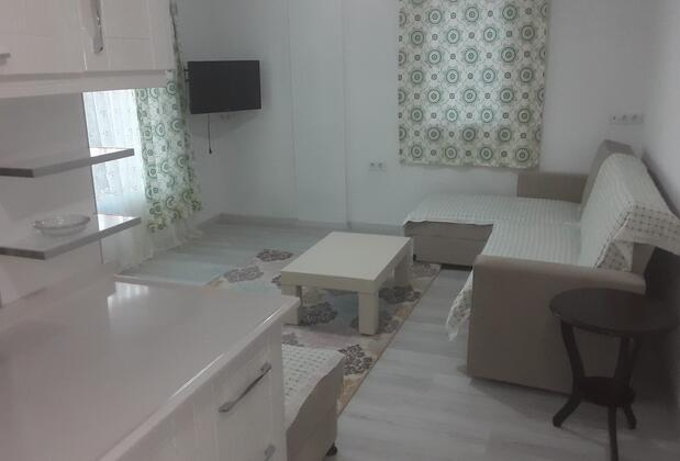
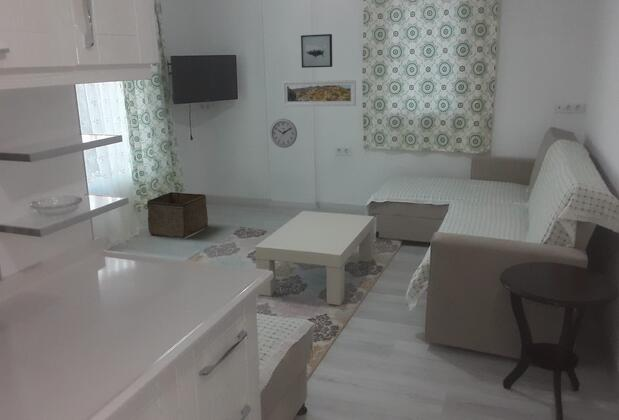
+ wall clock (283, 133)
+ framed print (318, 93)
+ wall art (316, 51)
+ storage bin (177, 214)
